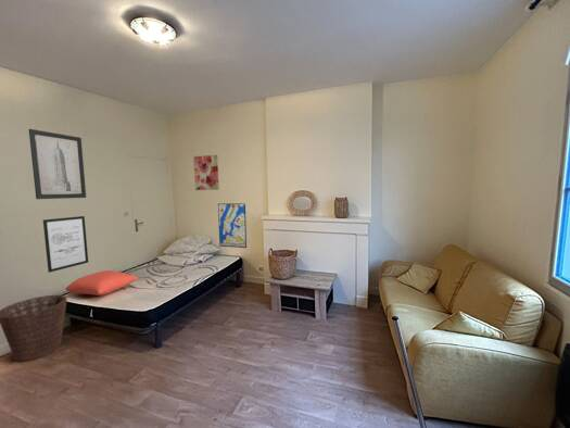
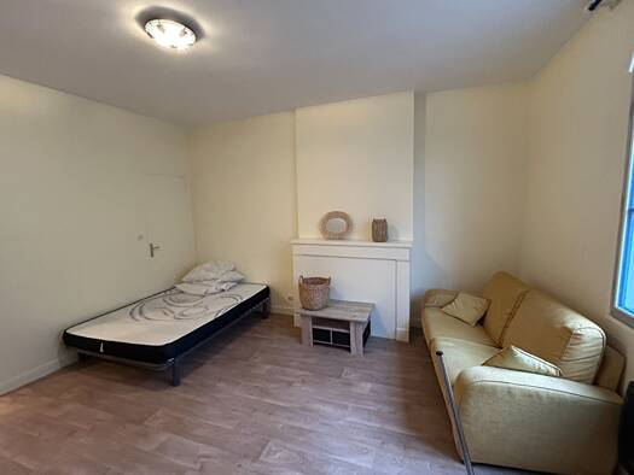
- wall art (205, 173)
- cushion (103, 282)
- wall art (67, 242)
- wall art (231, 225)
- wall art (60, 166)
- basket (36, 327)
